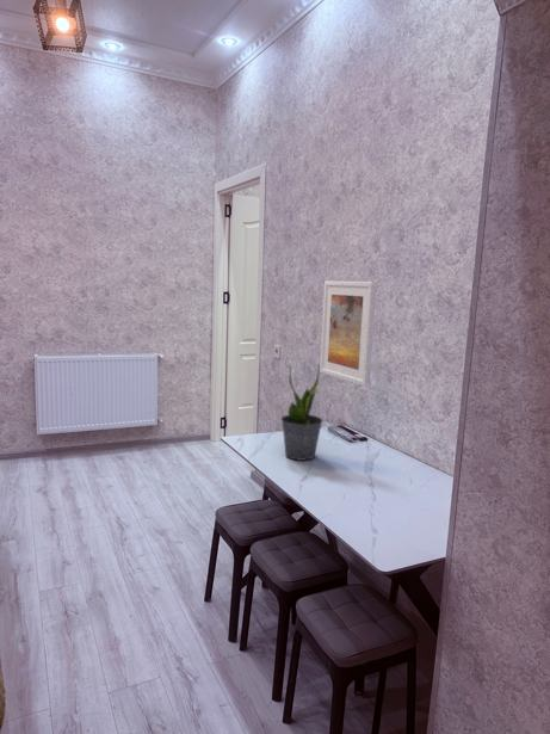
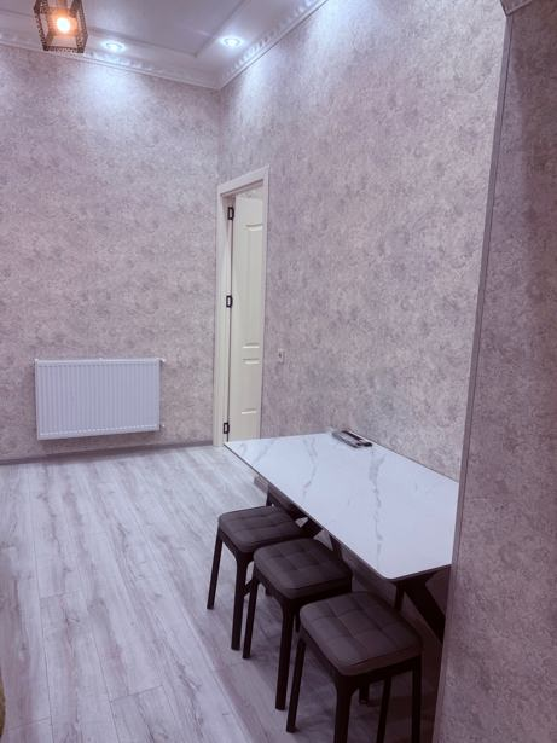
- potted plant (302, 411)
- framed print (345, 331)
